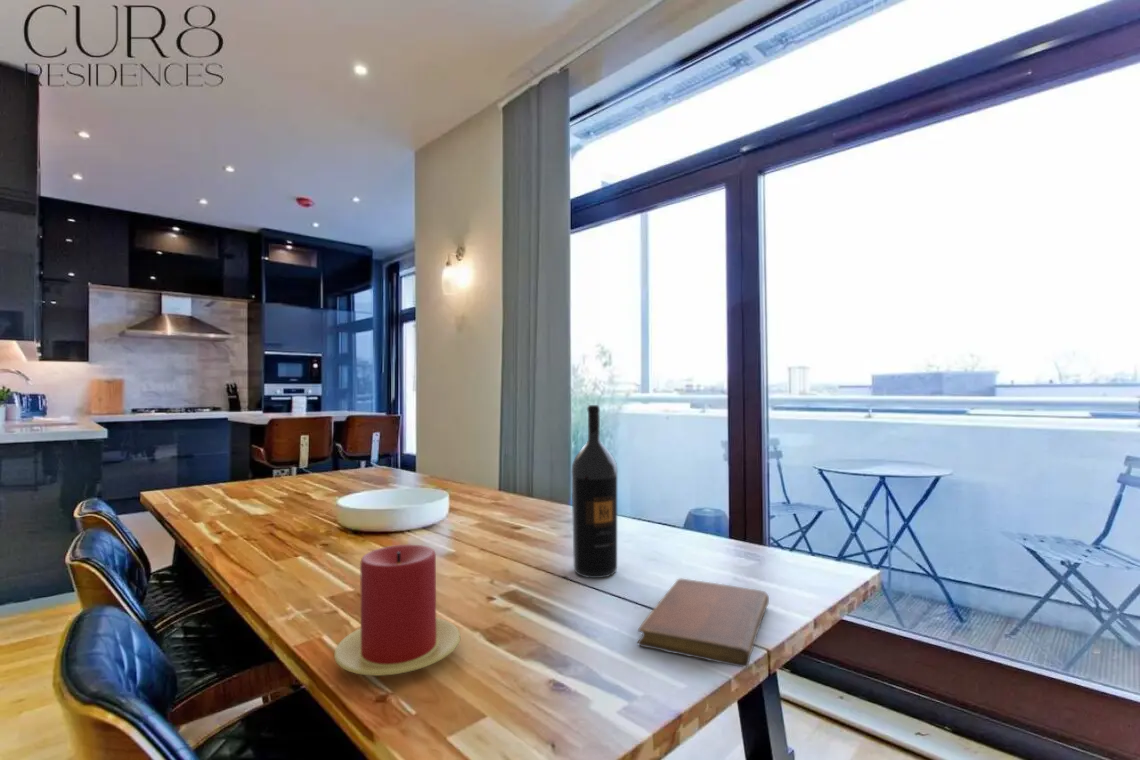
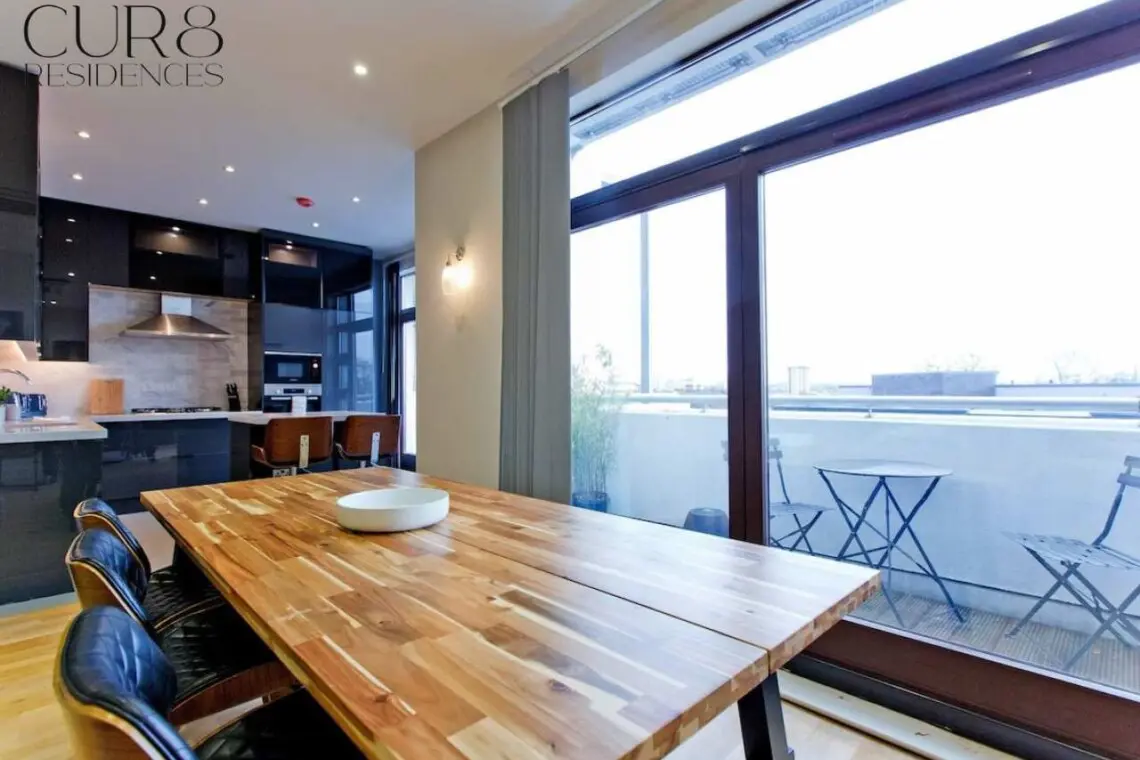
- wine bottle (594, 488)
- candle (399, 603)
- notebook (708, 615)
